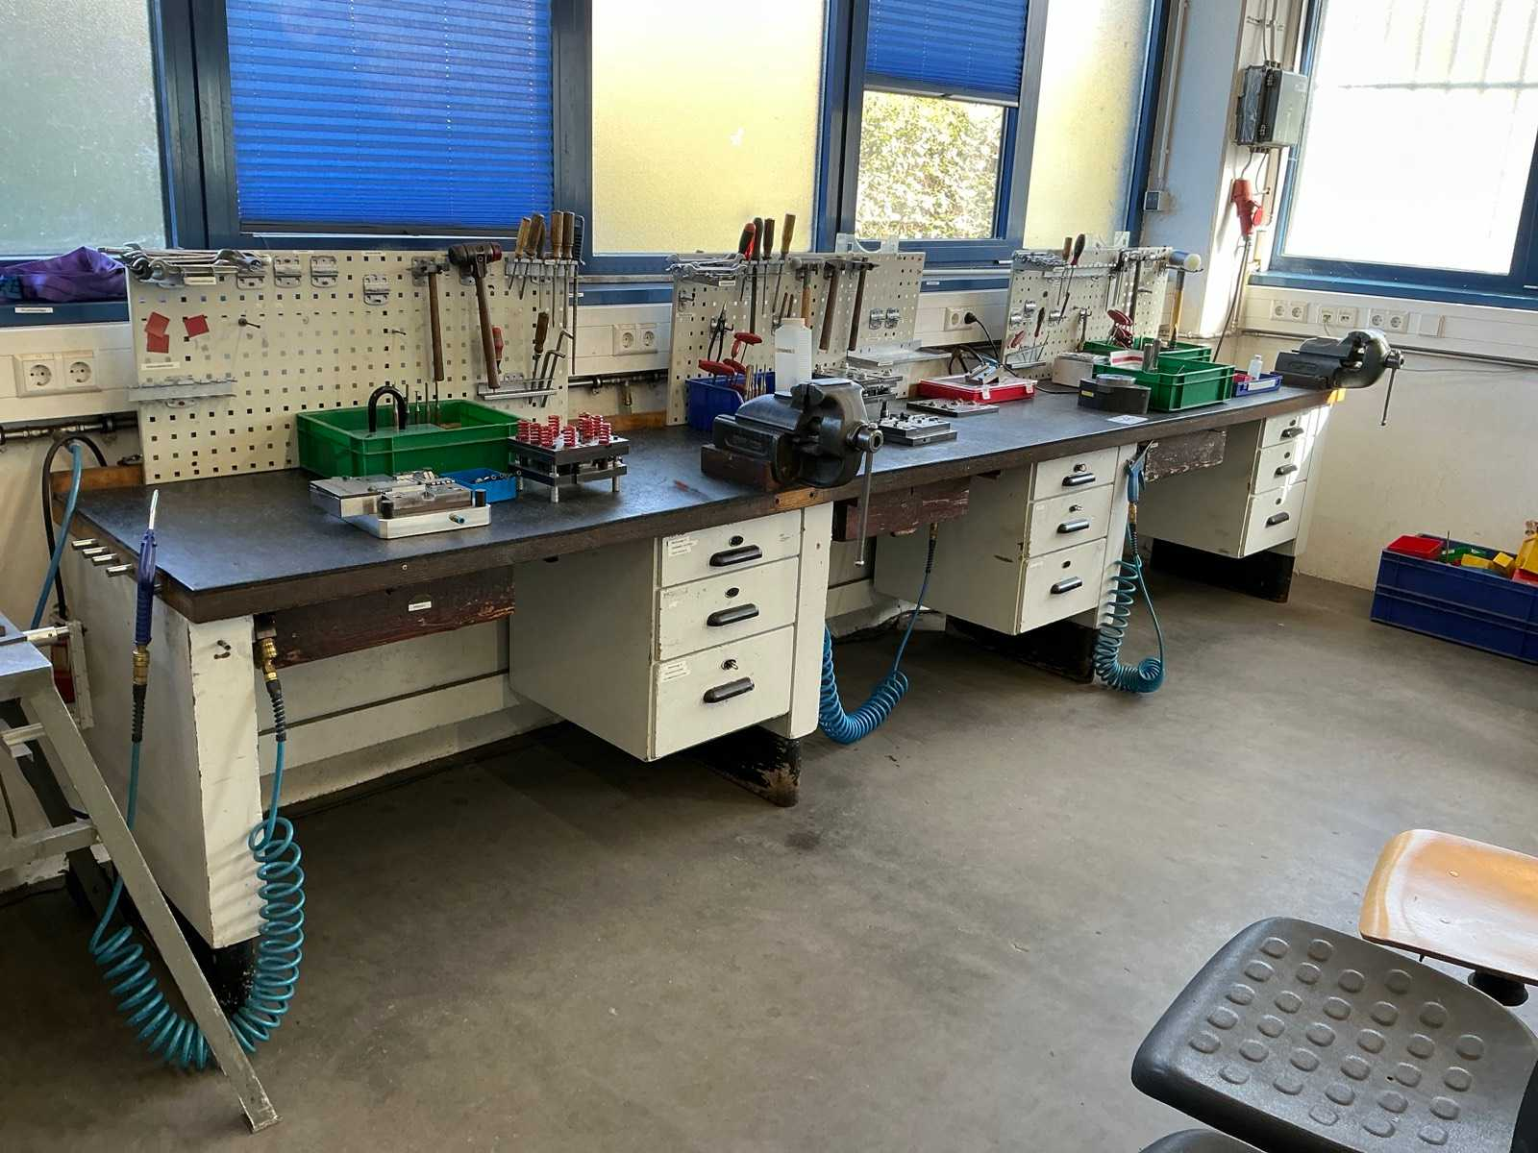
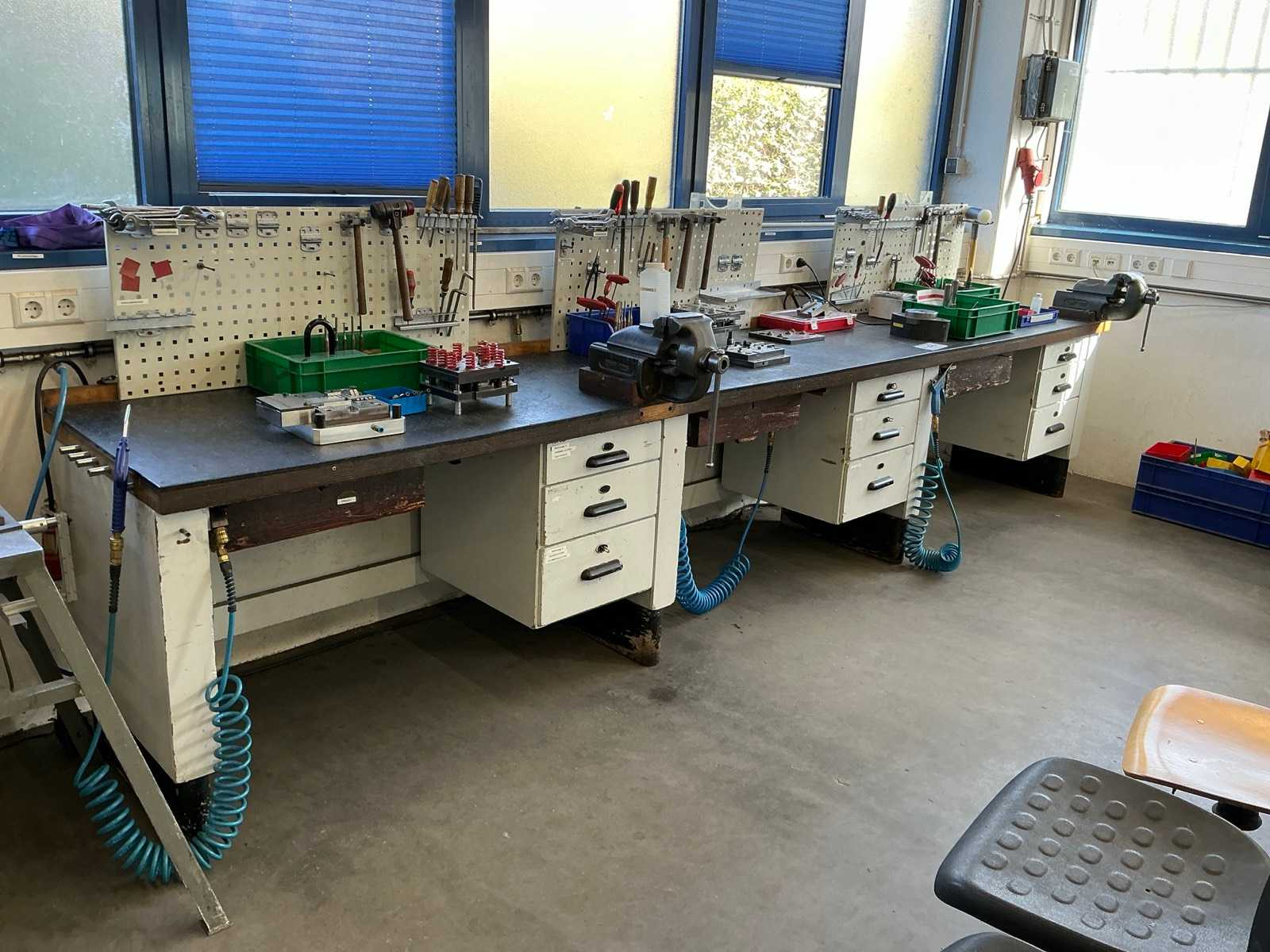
- pen (693, 488)
